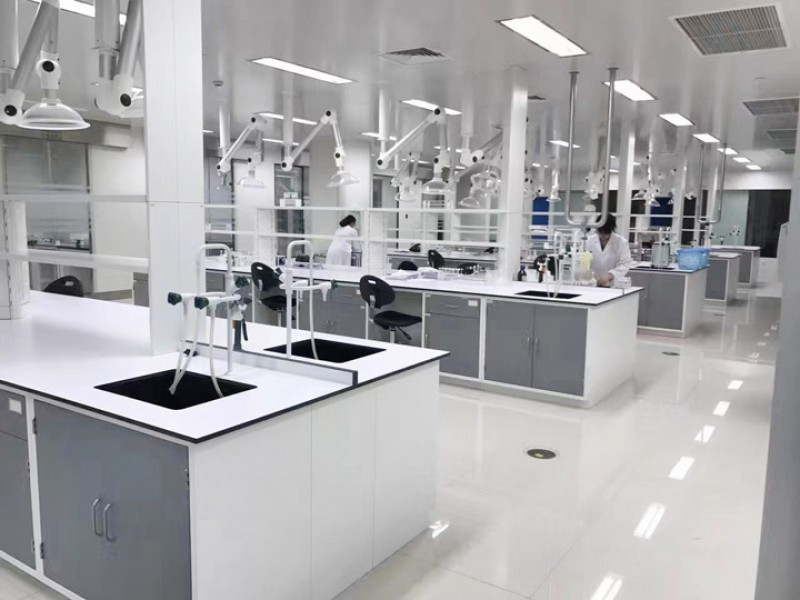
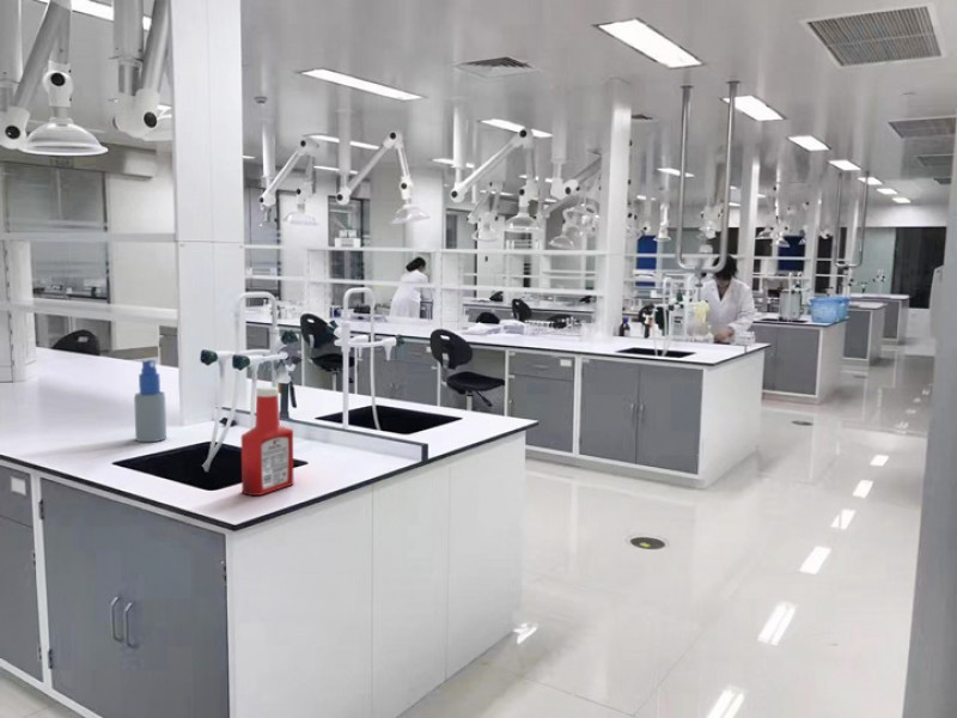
+ spray bottle (150, 400)
+ soap bottle (267, 438)
